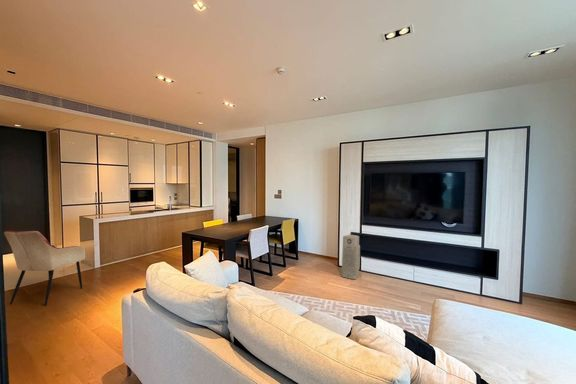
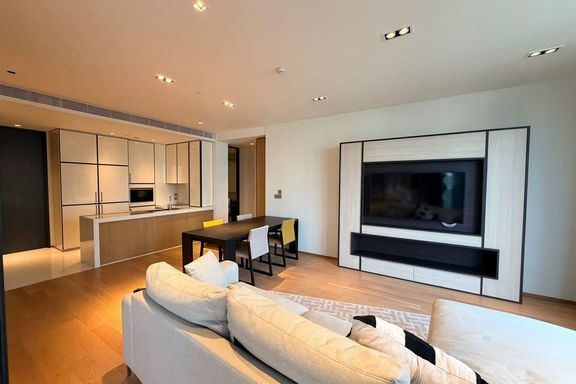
- armchair (46, 261)
- air purifier (351, 255)
